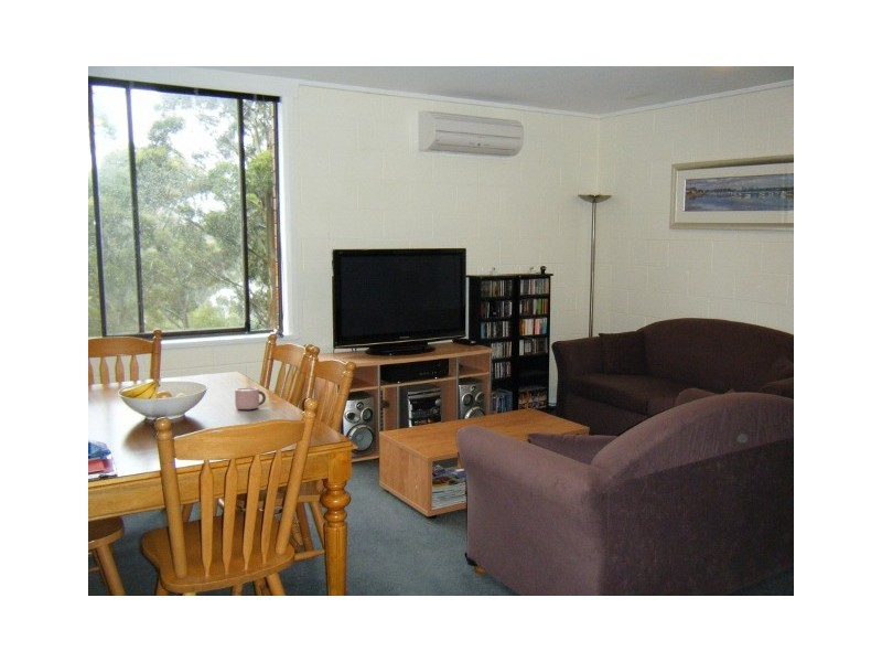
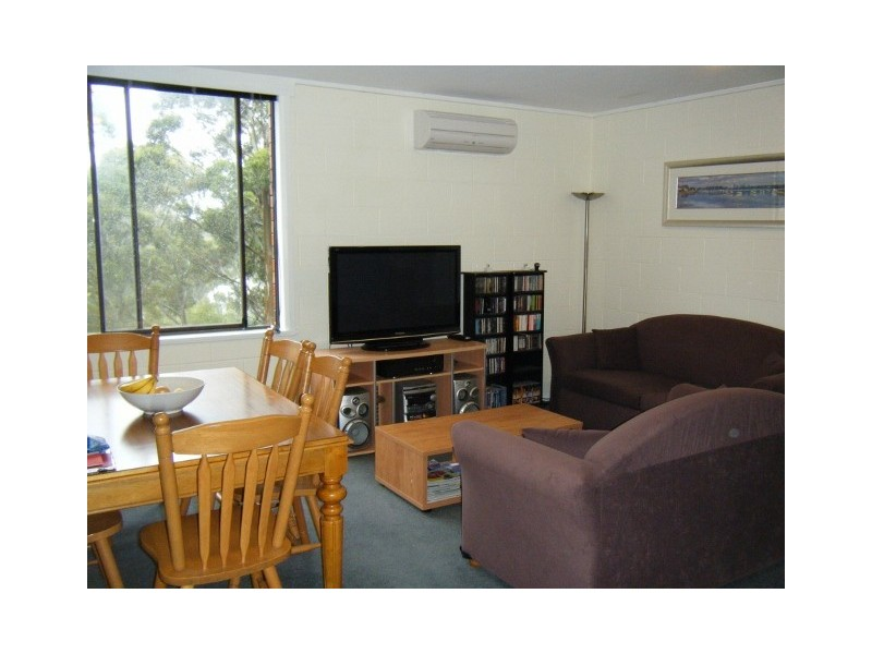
- mug (250, 398)
